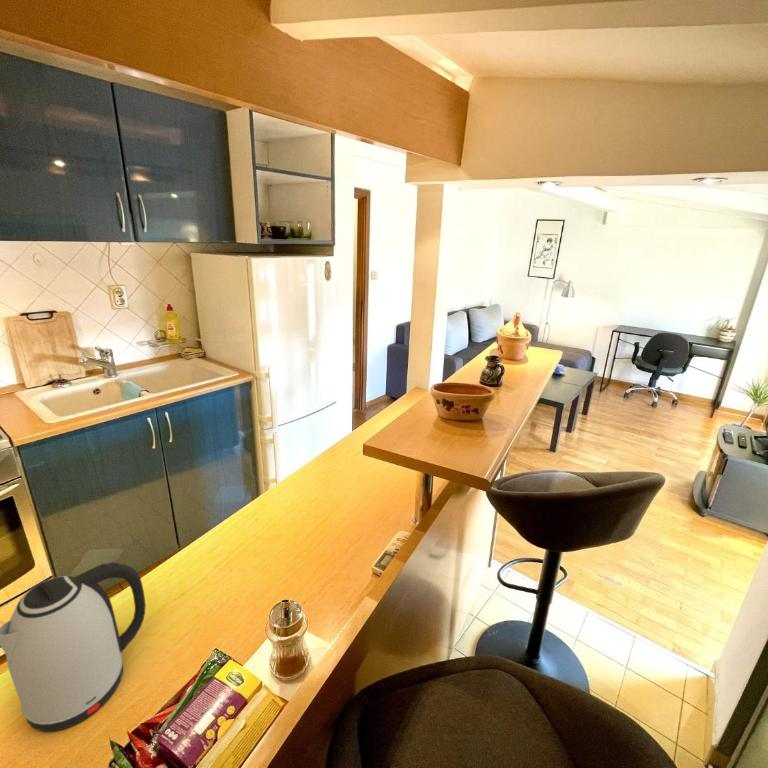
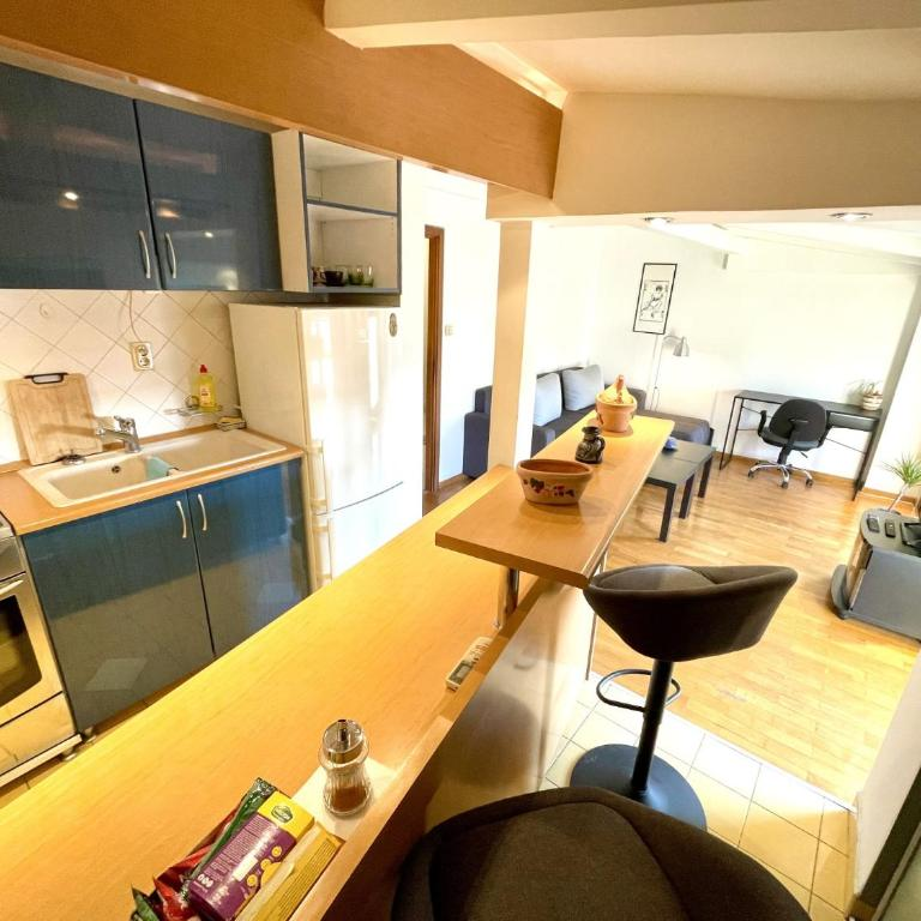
- kettle (82, 628)
